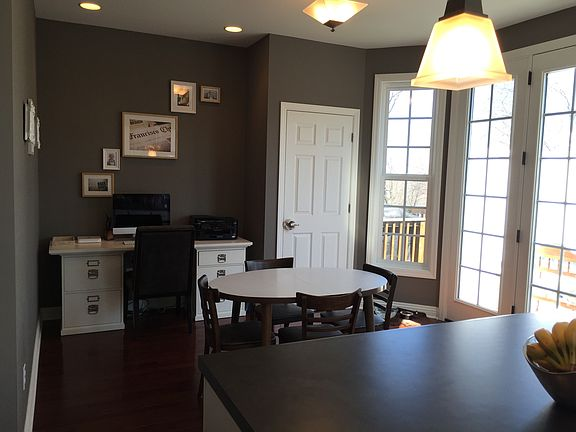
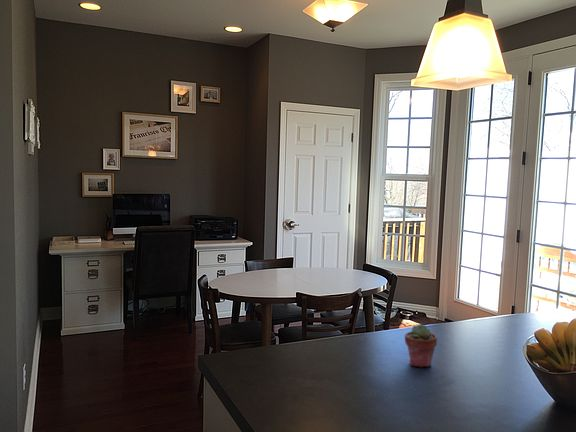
+ potted succulent (420, 343)
